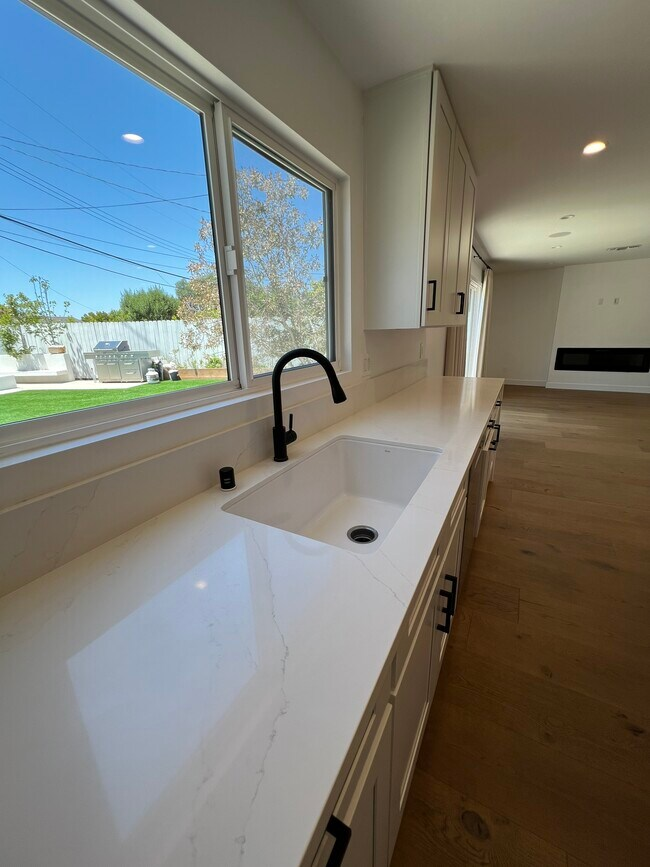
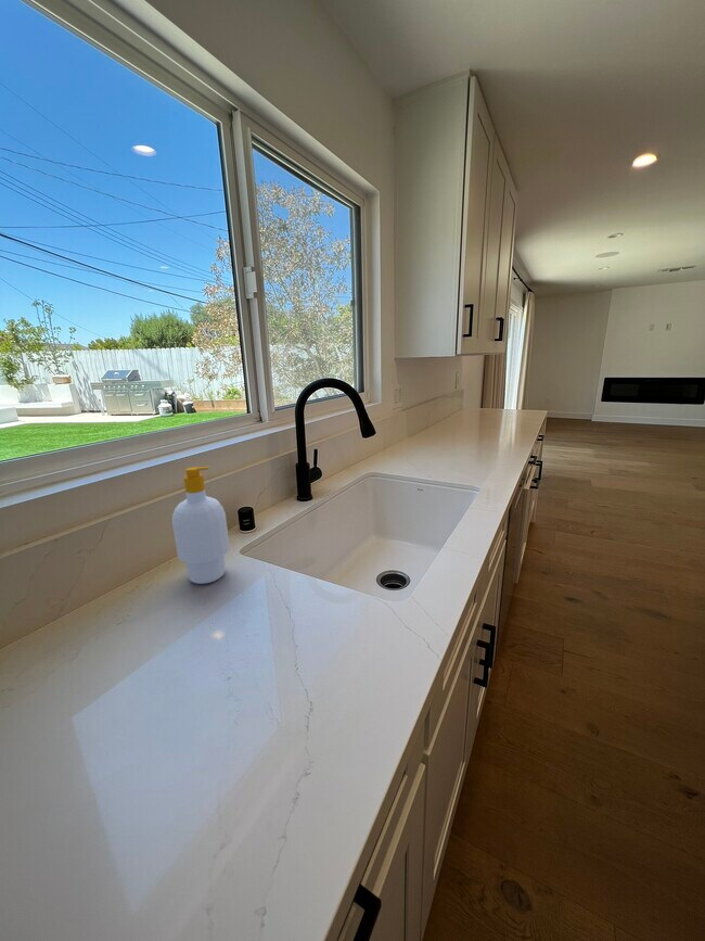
+ soap bottle (200, 524)
